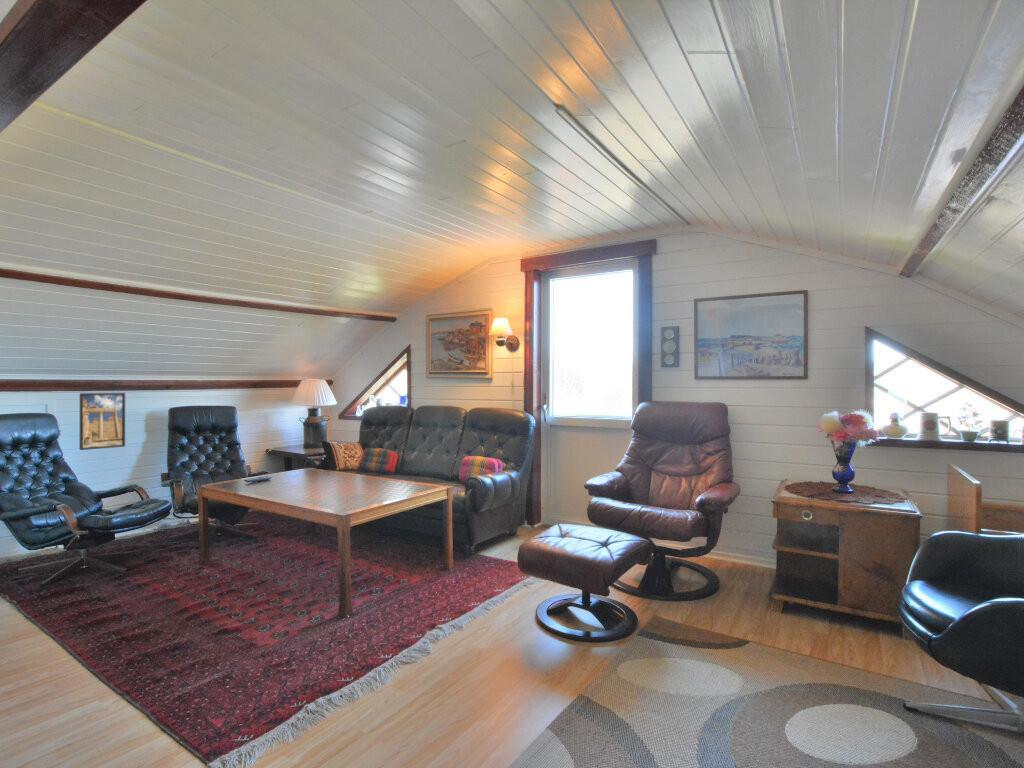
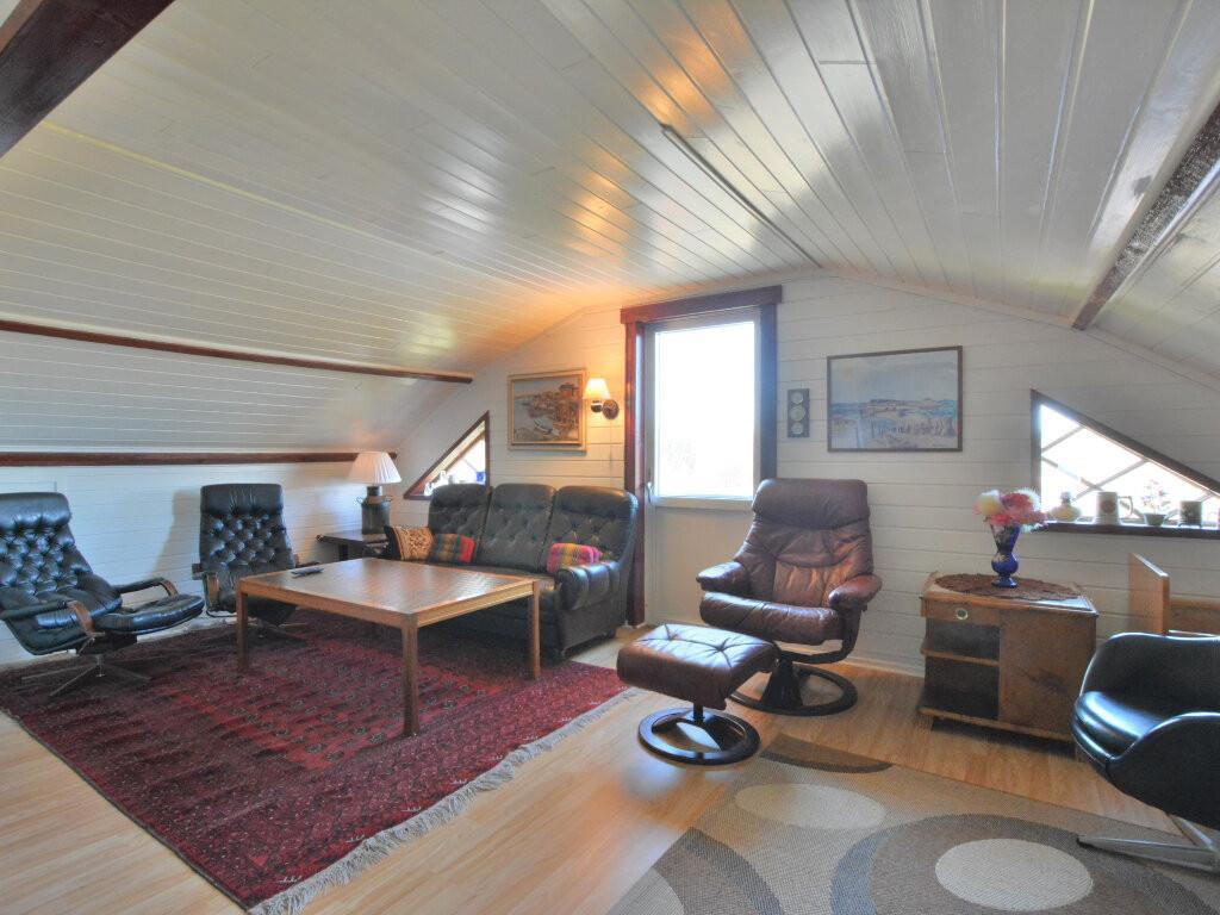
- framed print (103, 420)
